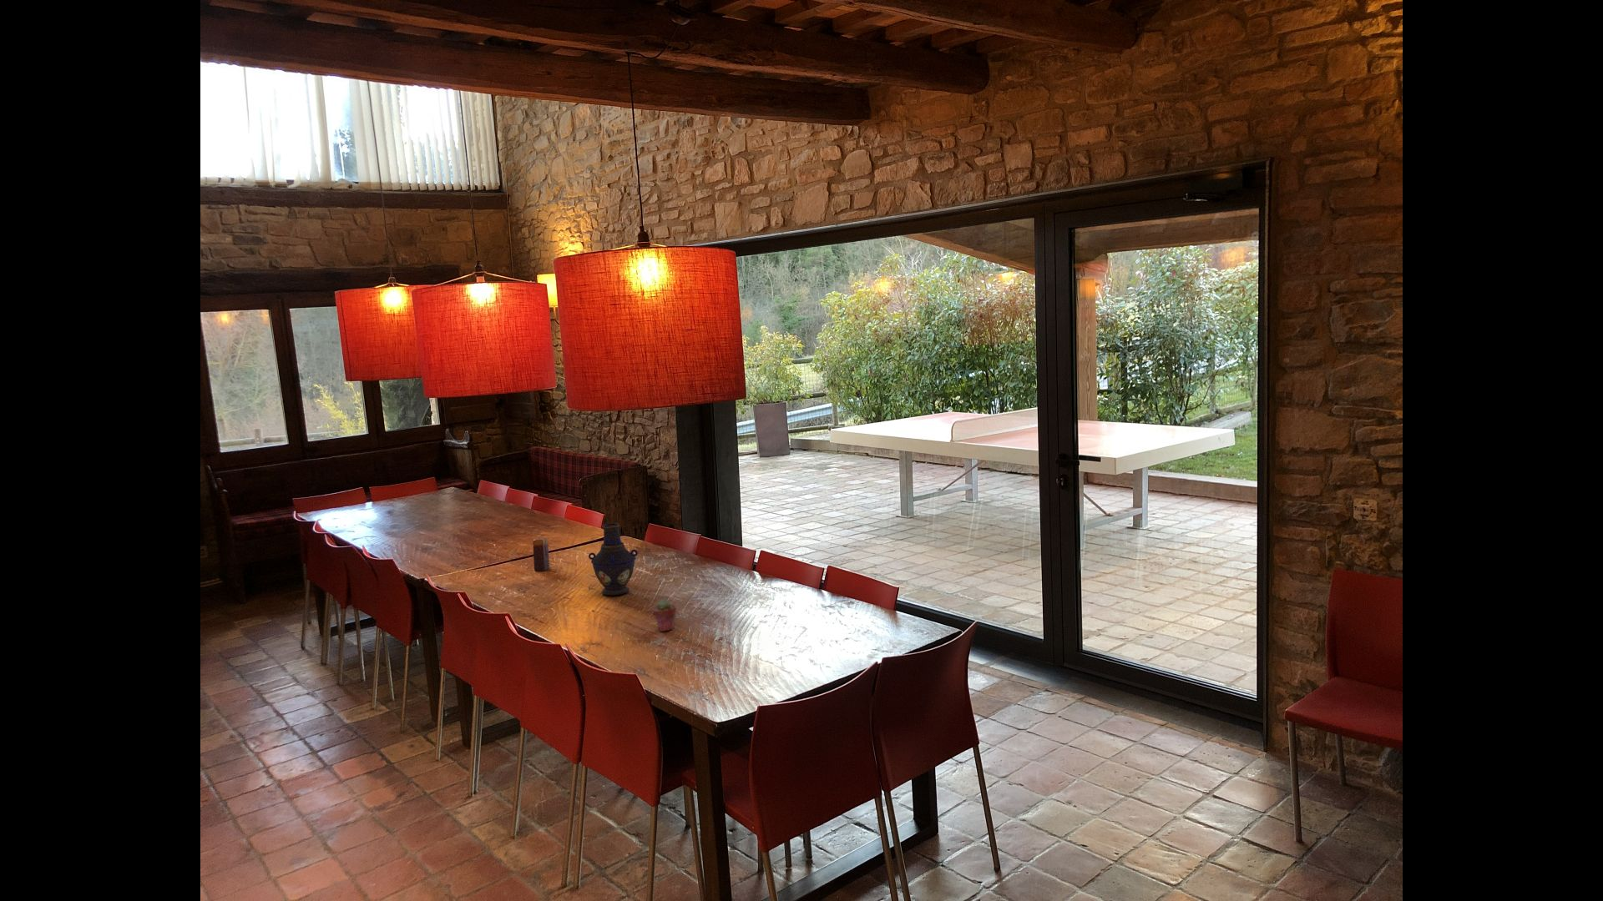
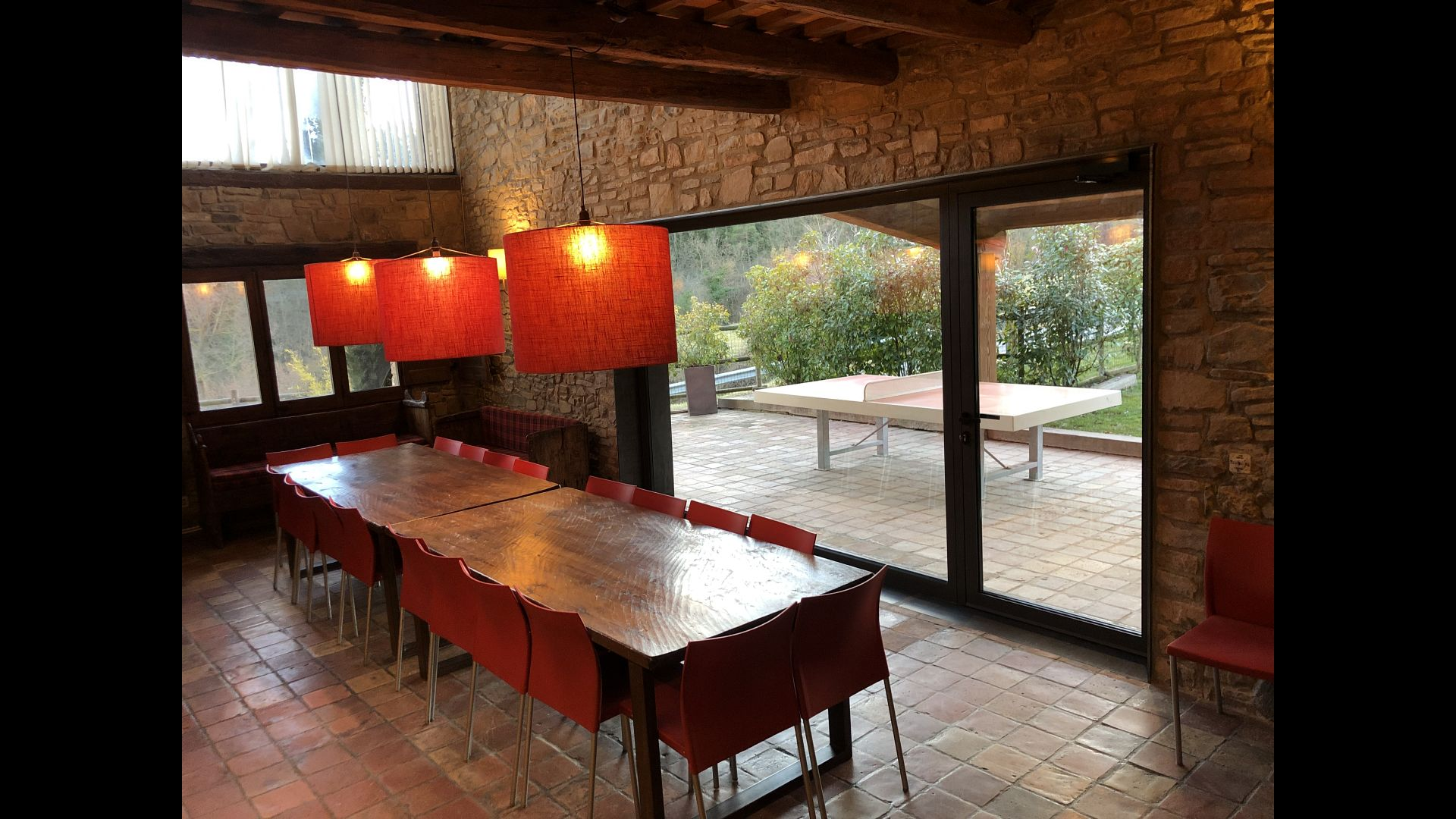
- potted succulent (665, 613)
- vase (613, 558)
- candle (541, 554)
